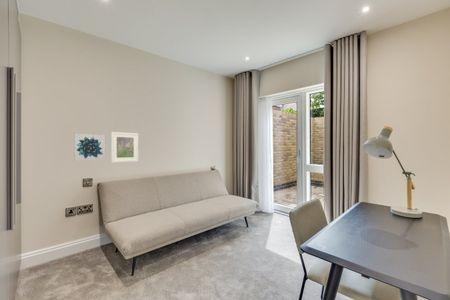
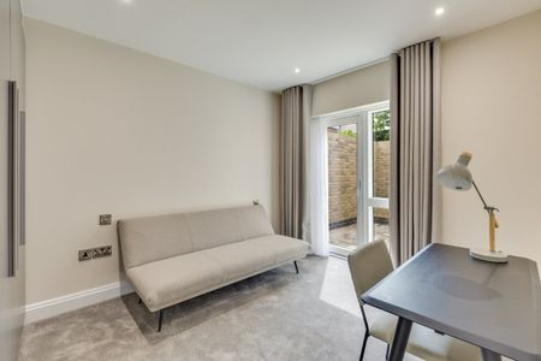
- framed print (125, 147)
- wall art (90, 147)
